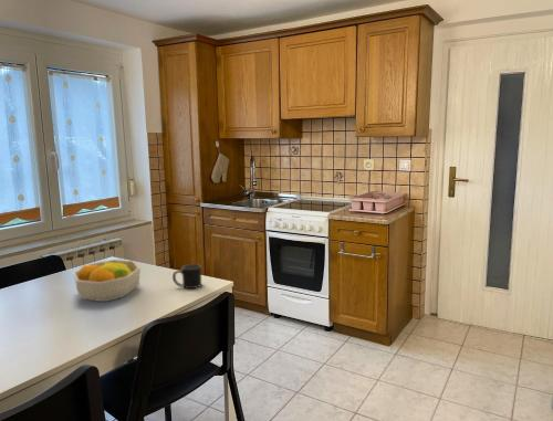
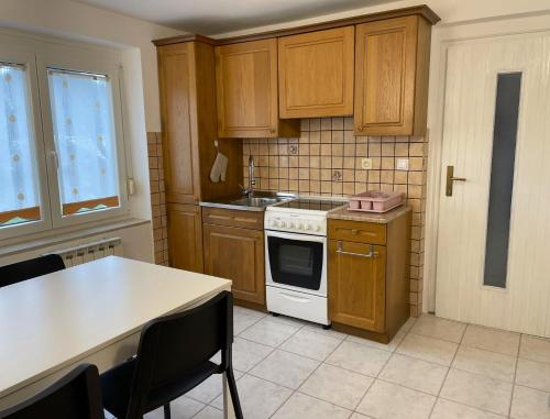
- fruit bowl (107, 275)
- mug (187, 276)
